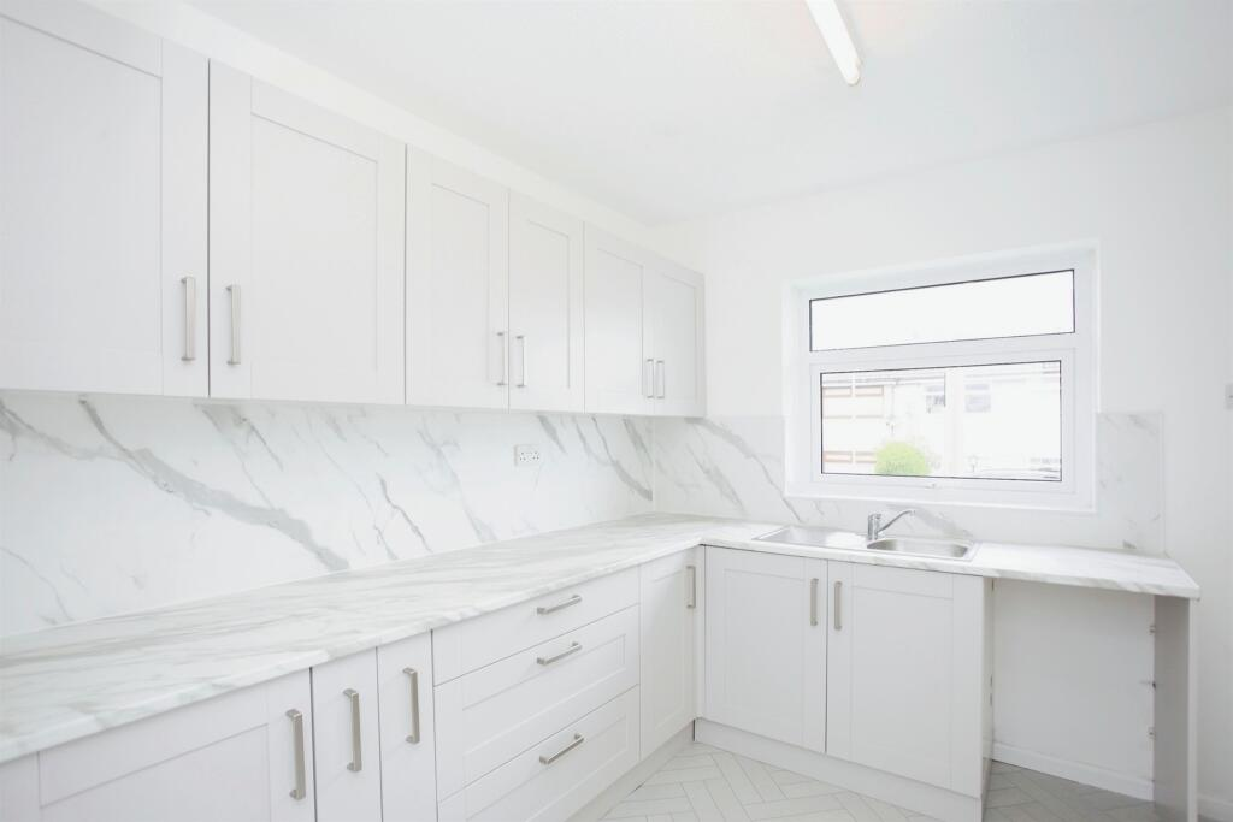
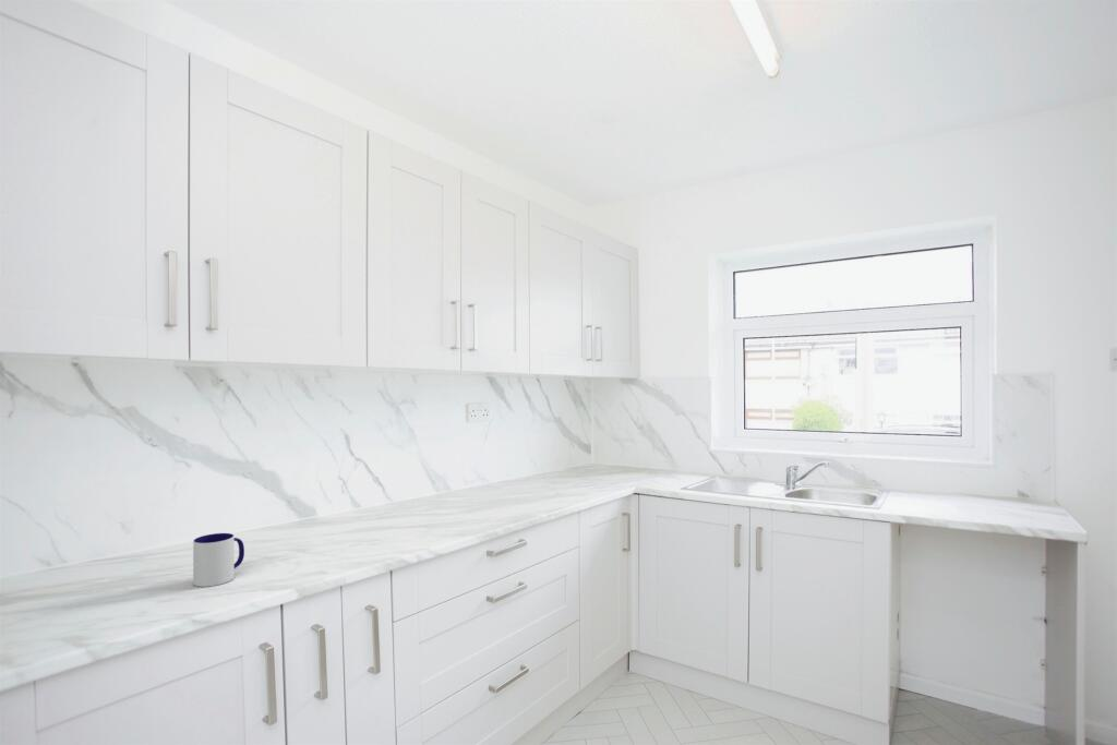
+ mug (220, 556)
